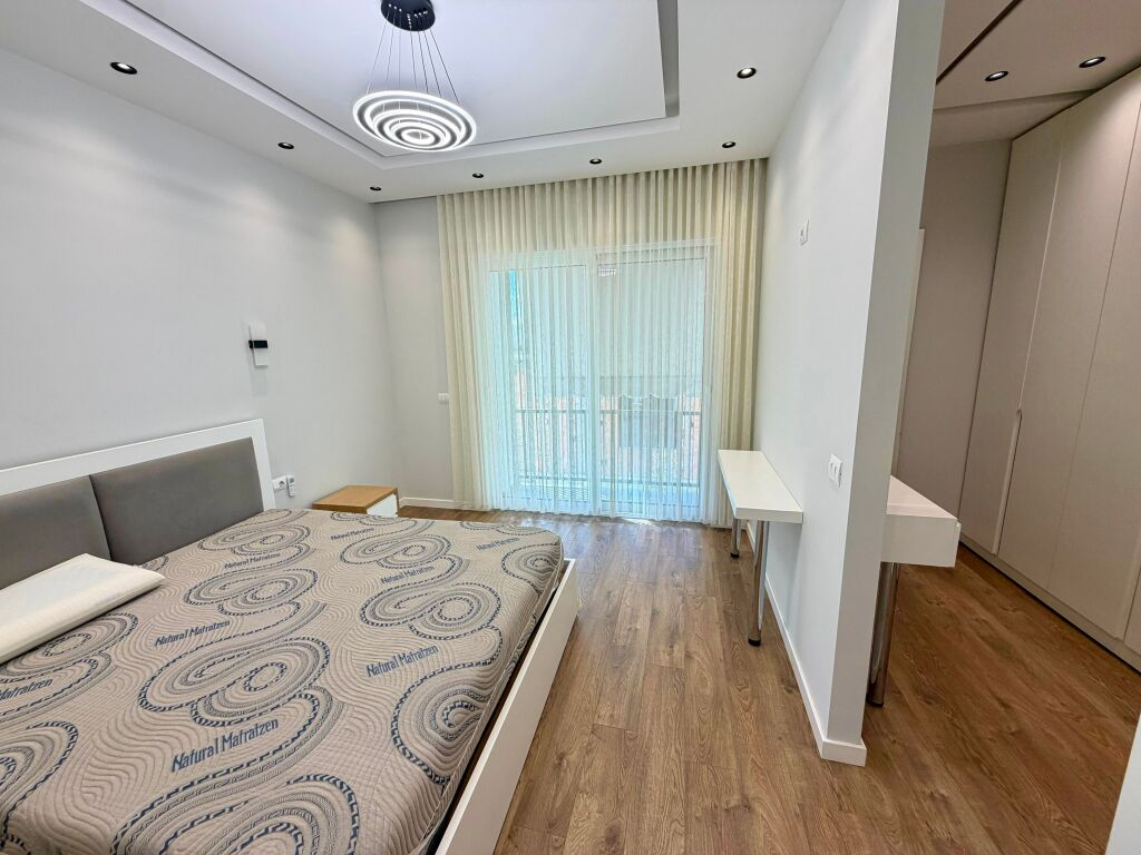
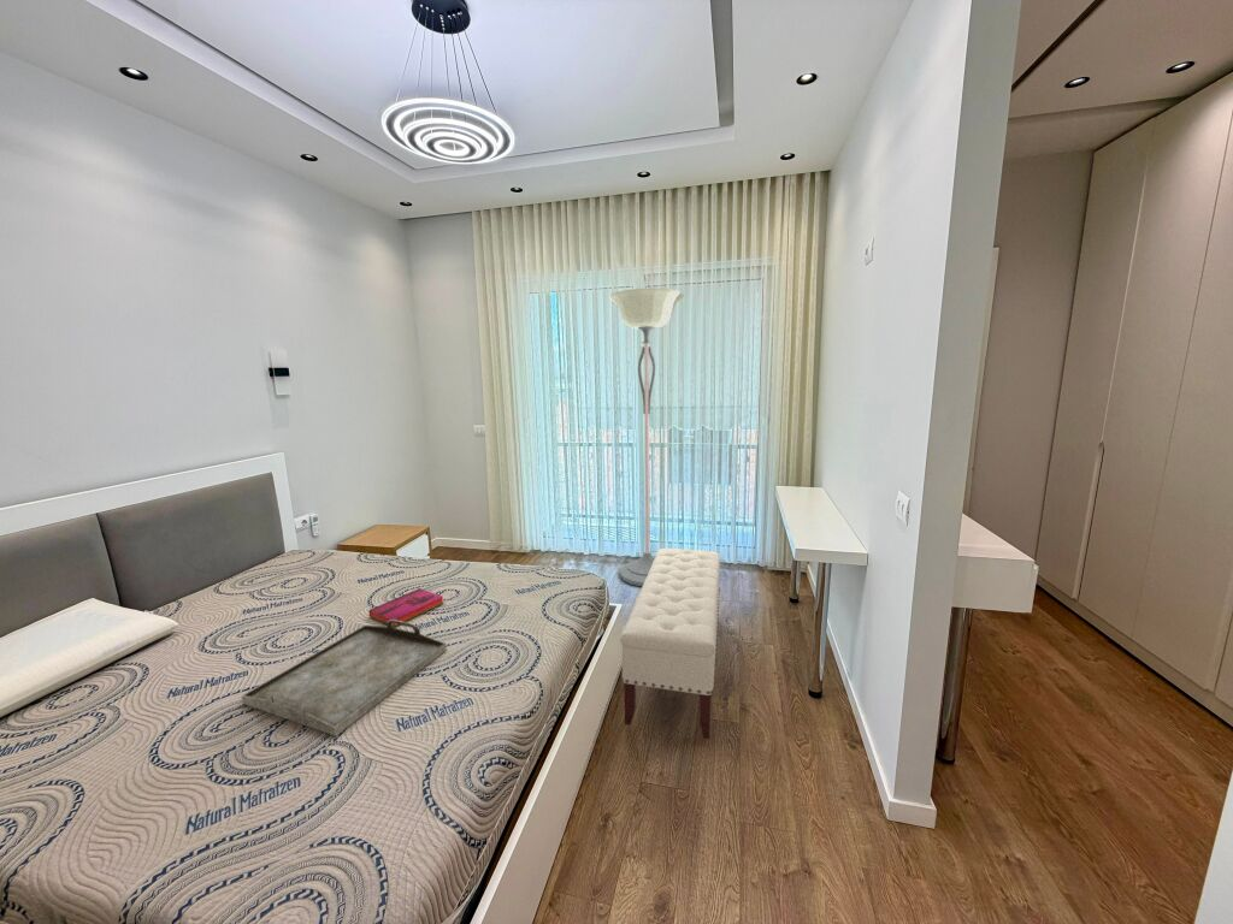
+ bench (679, 623)
+ serving tray (352, 664)
+ floor lamp (647, 442)
+ hardback book (407, 605)
